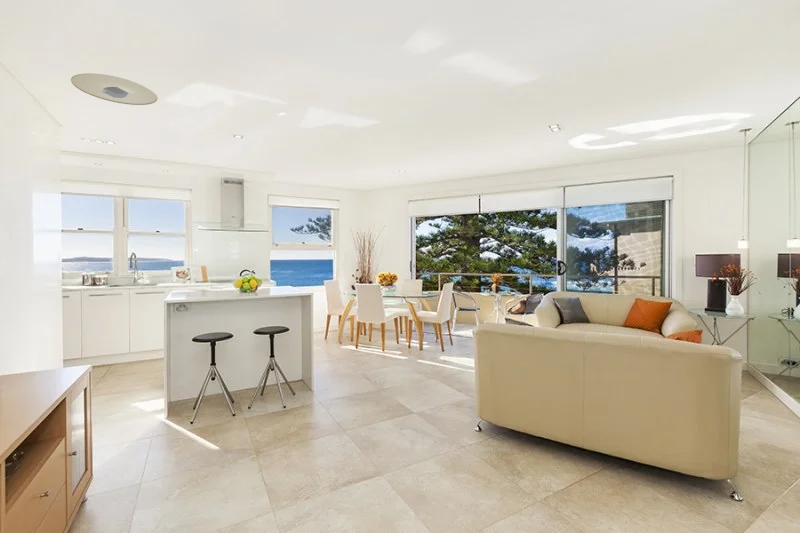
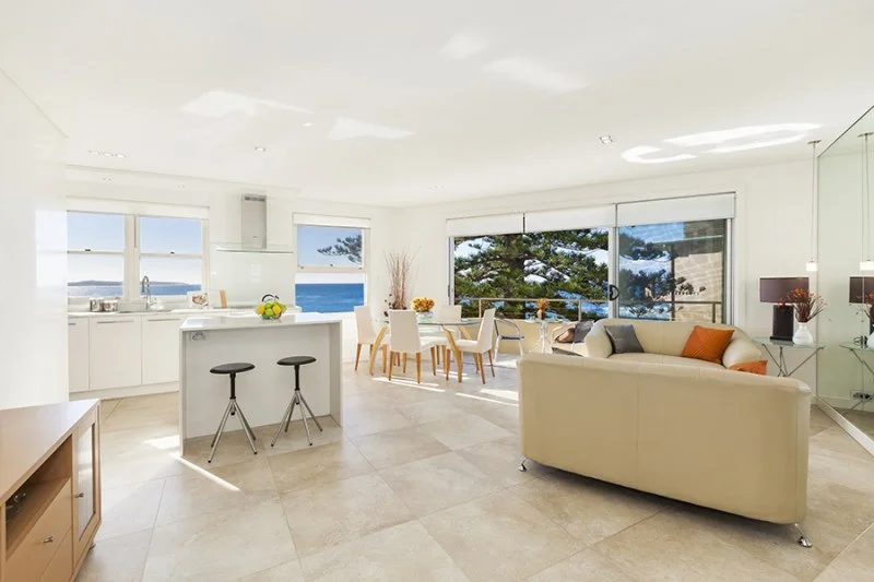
- recessed light (116, 87)
